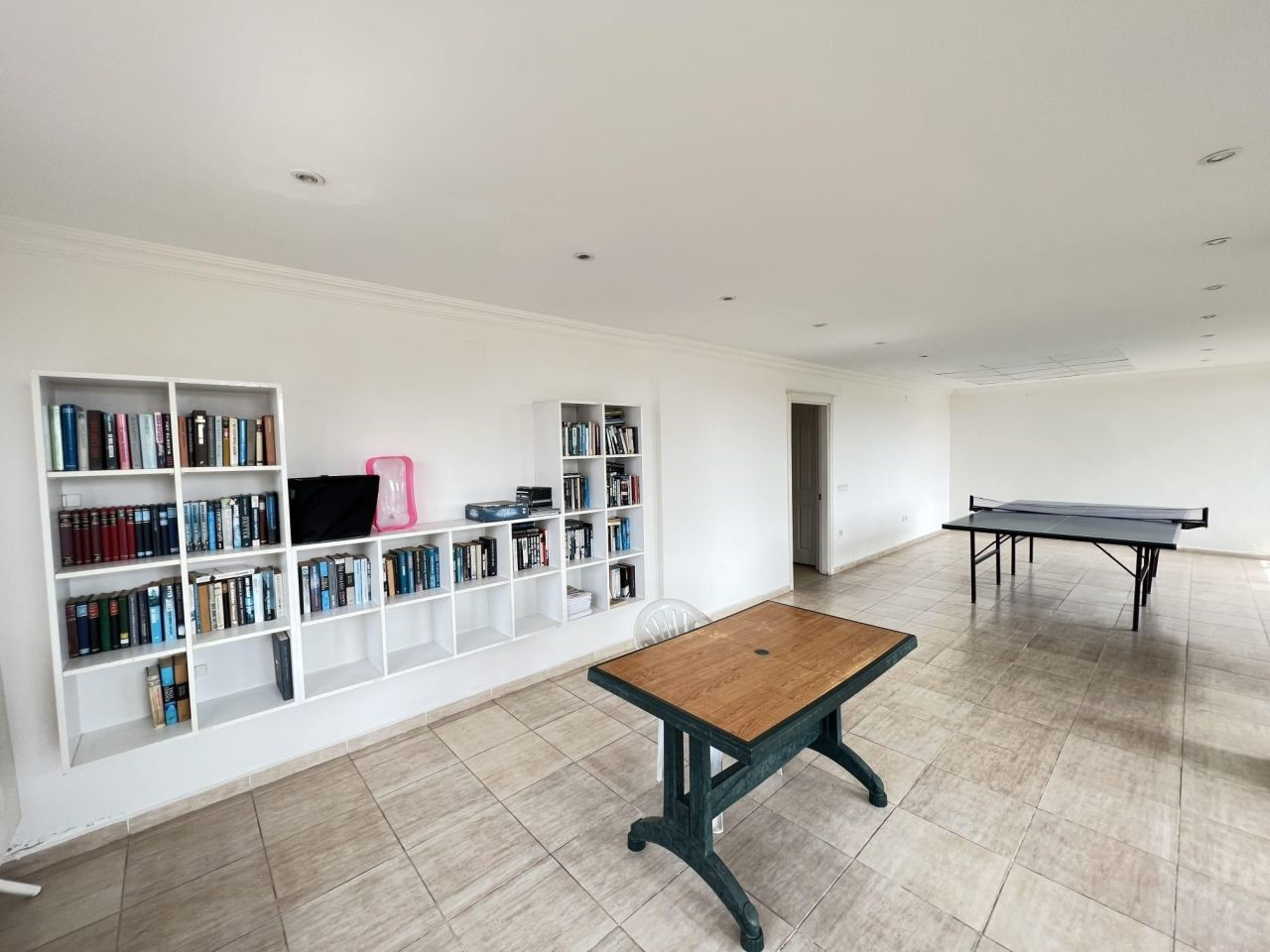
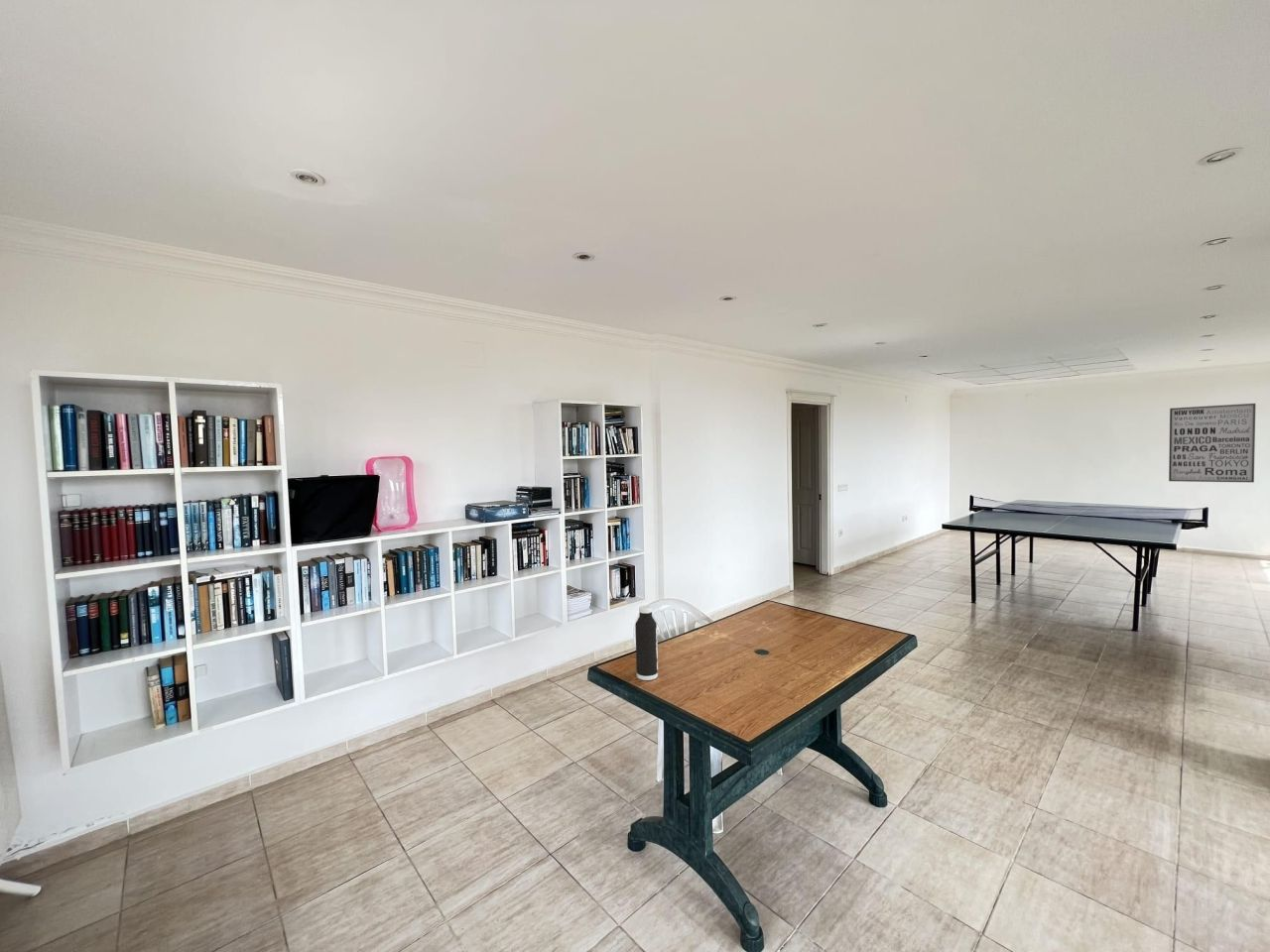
+ wall art (1209, 443)
+ water bottle (646, 642)
